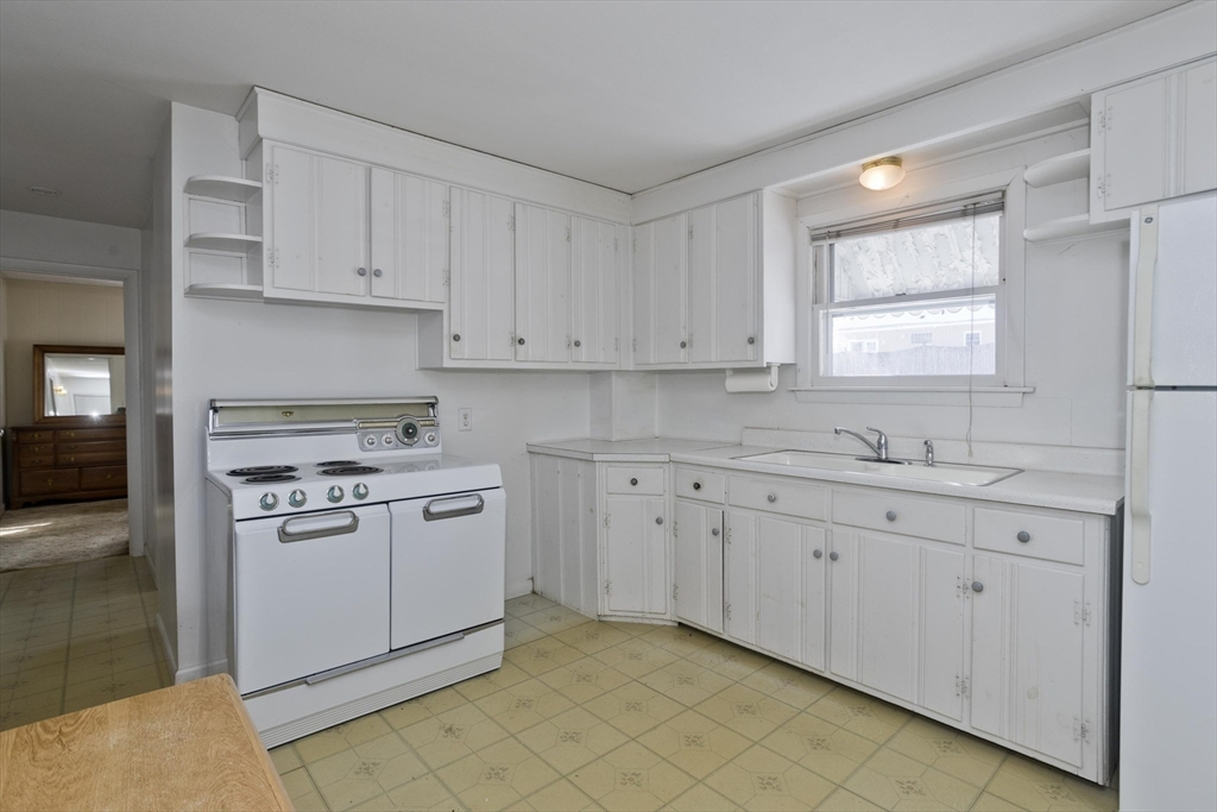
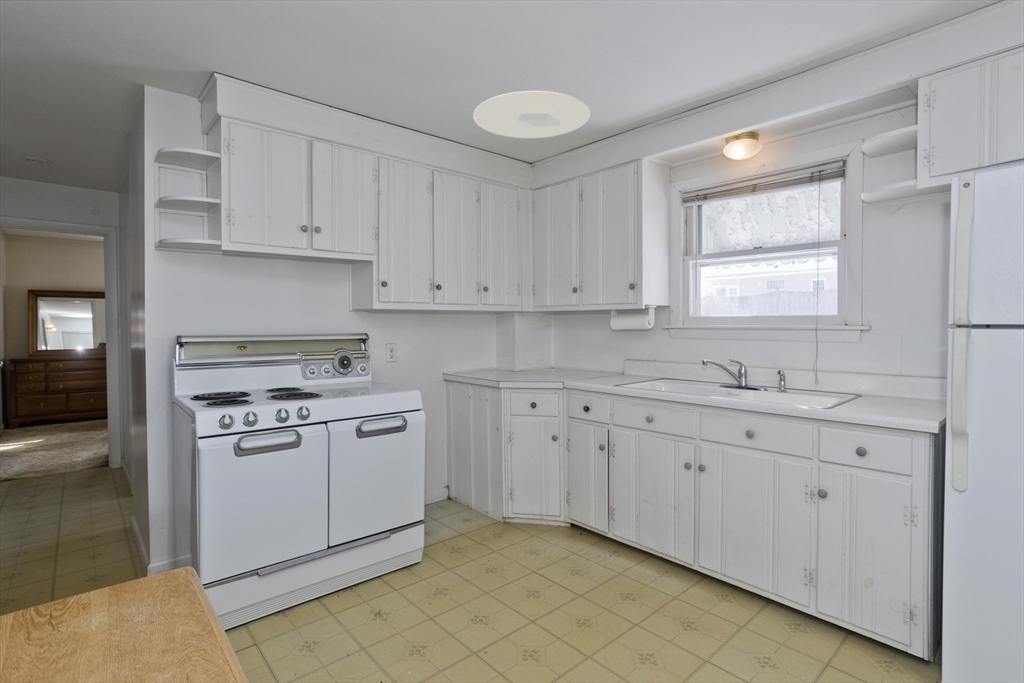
+ ceiling light (531, 111)
